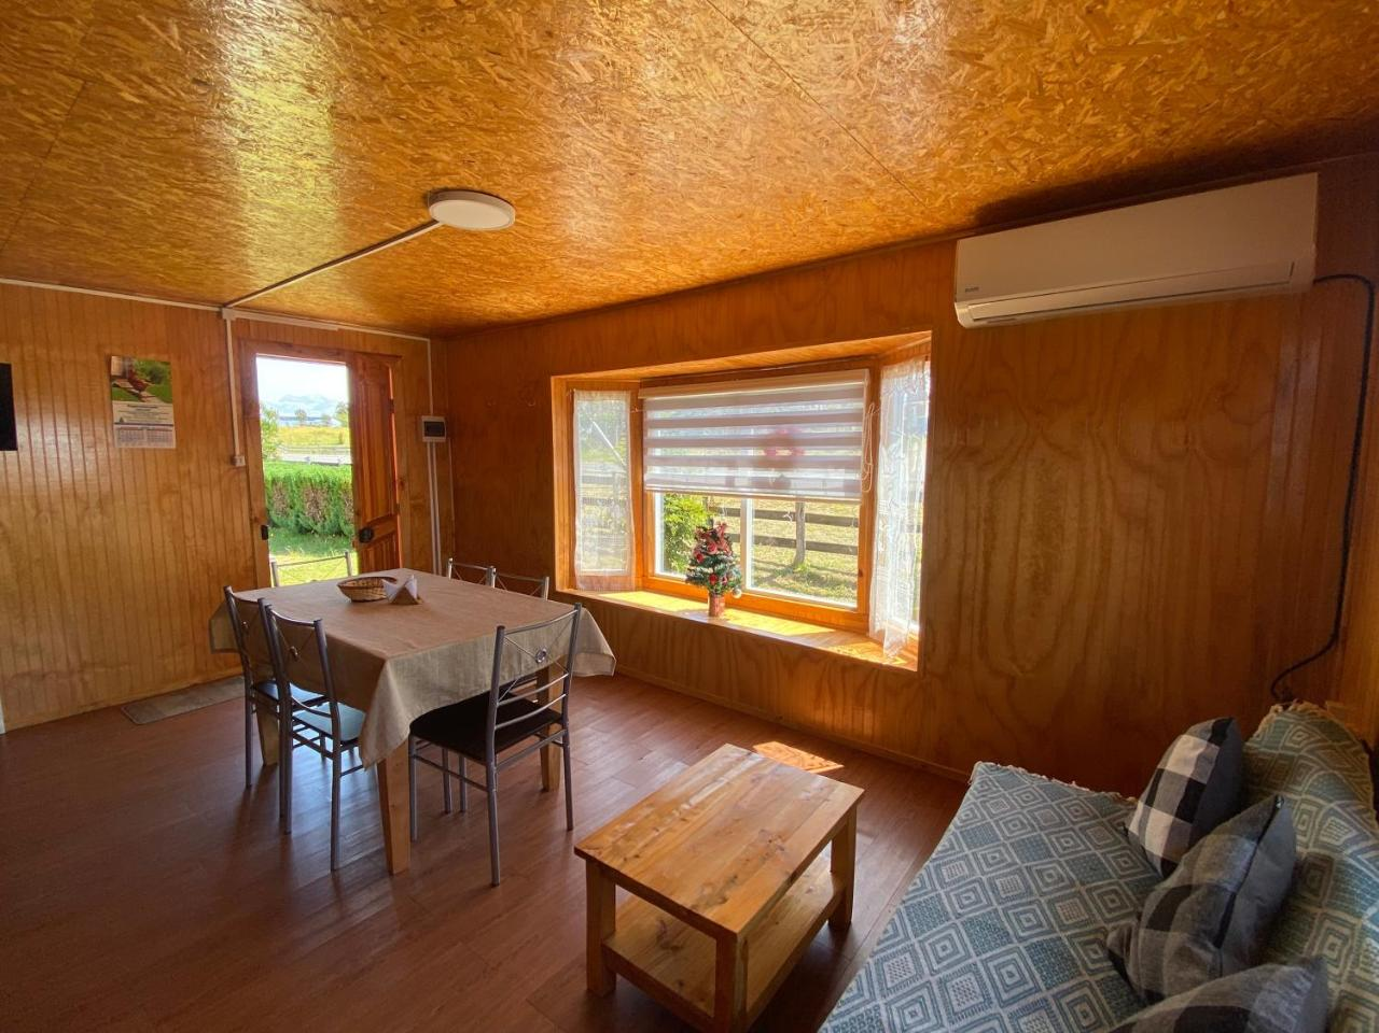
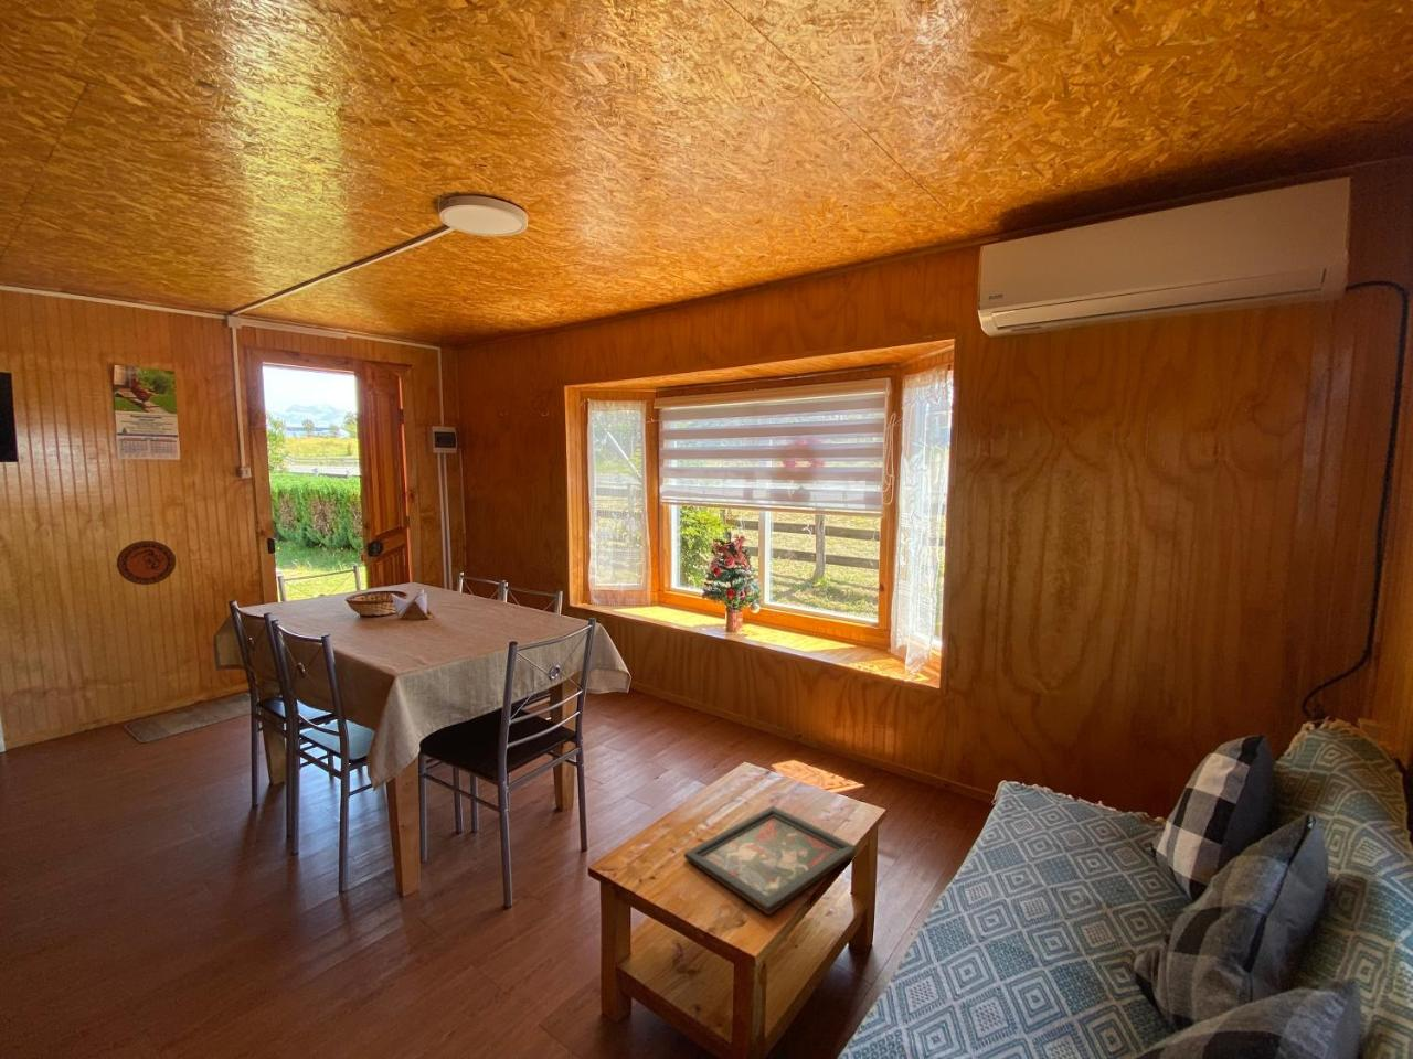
+ decorative plate (147, 562)
+ decorative tray (771, 852)
